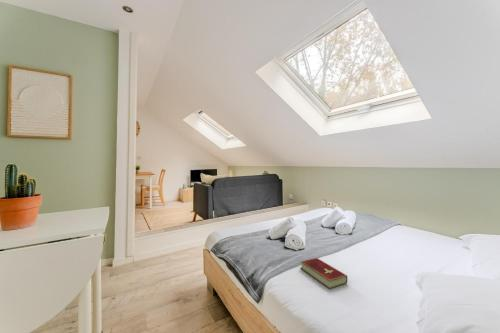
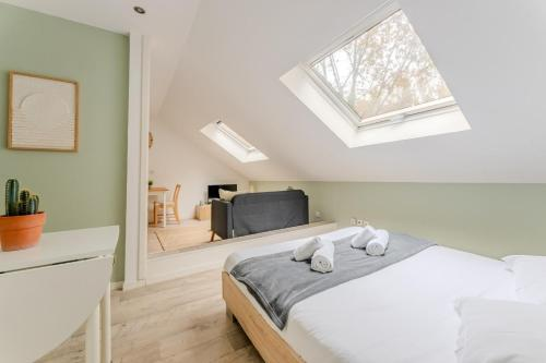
- hardcover book (322, 271)
